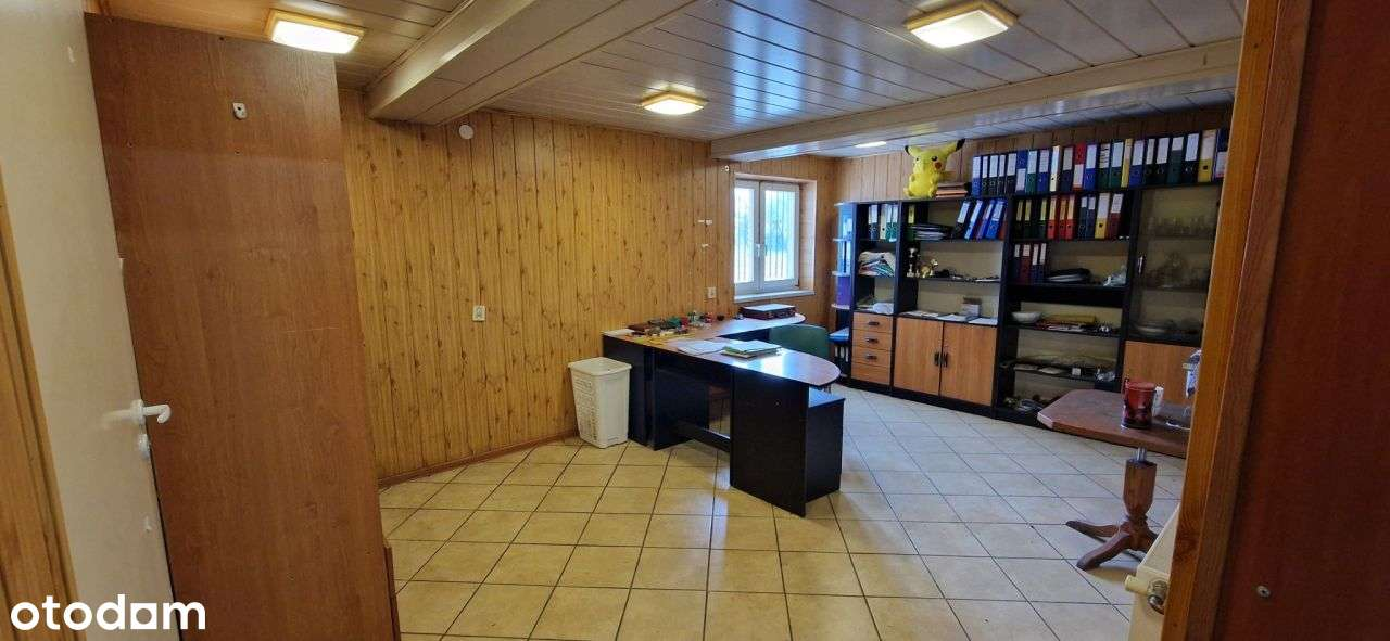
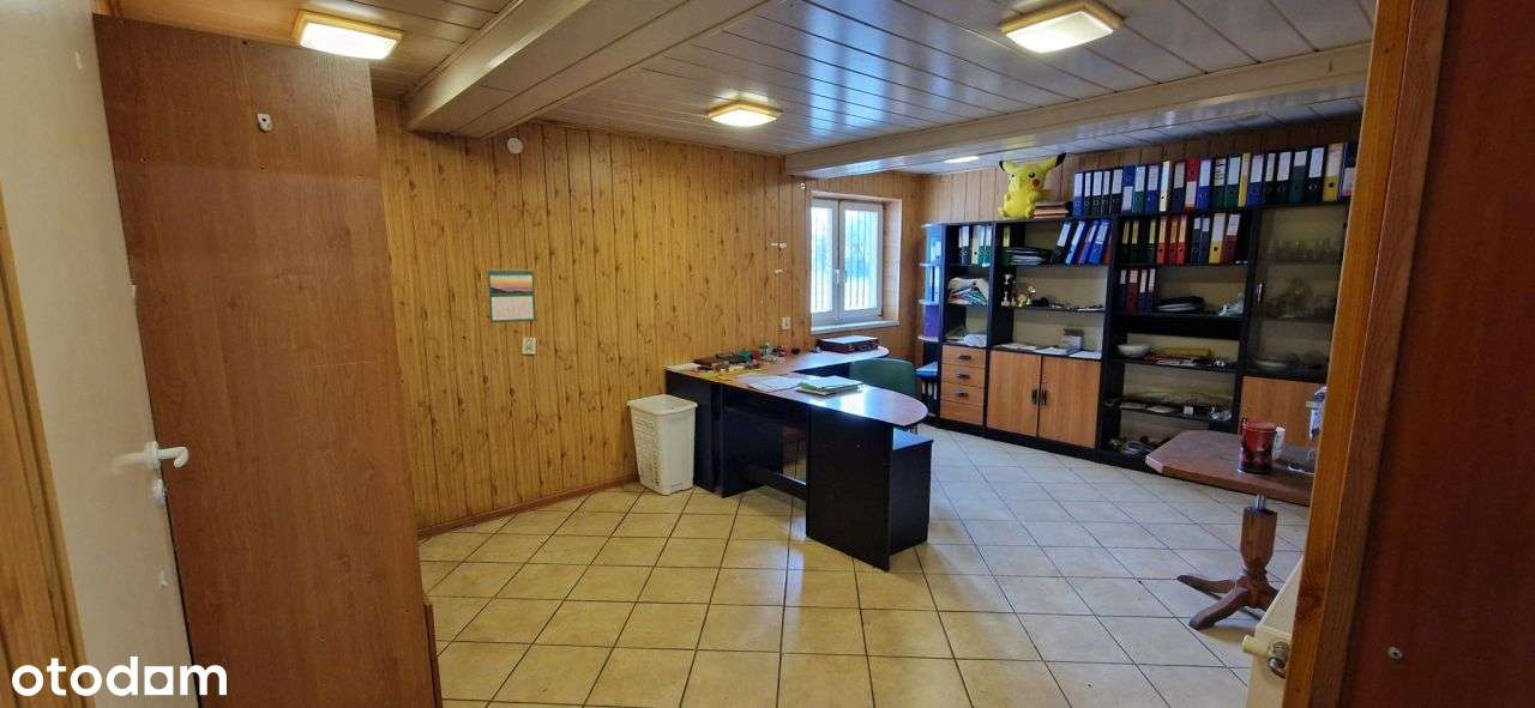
+ calendar (512, 295)
